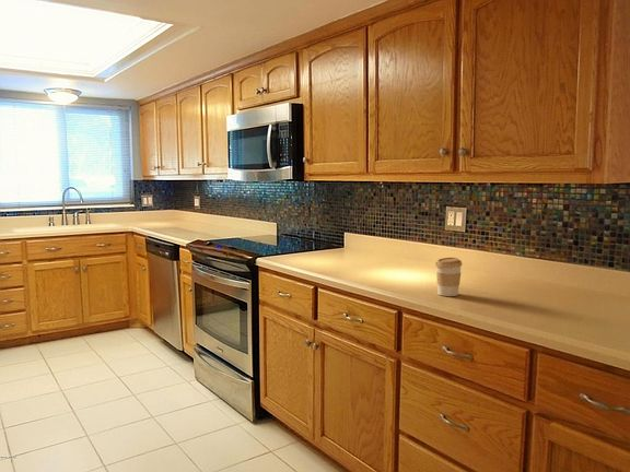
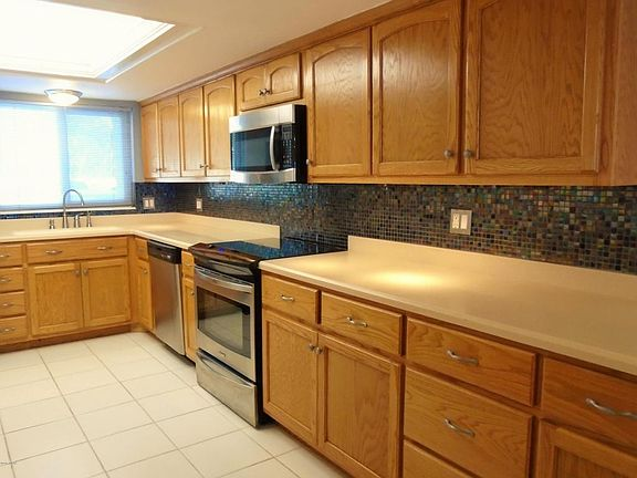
- coffee cup (447, 275)
